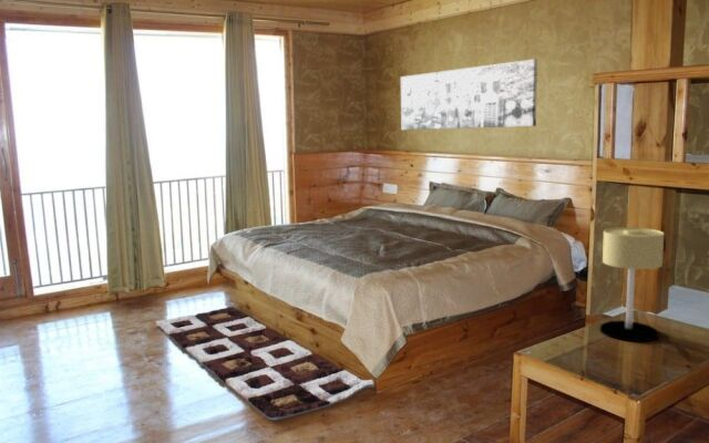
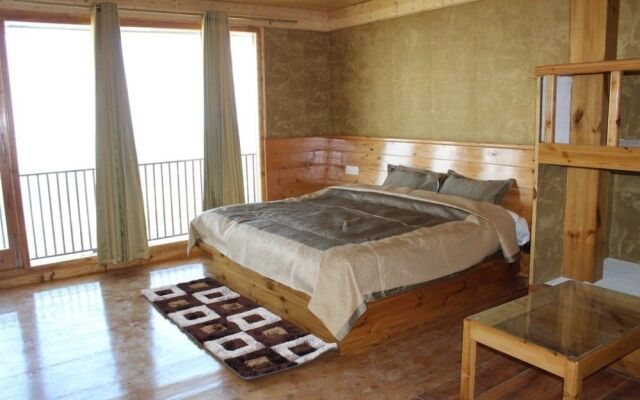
- table lamp (630, 281)
- wall art (461, 99)
